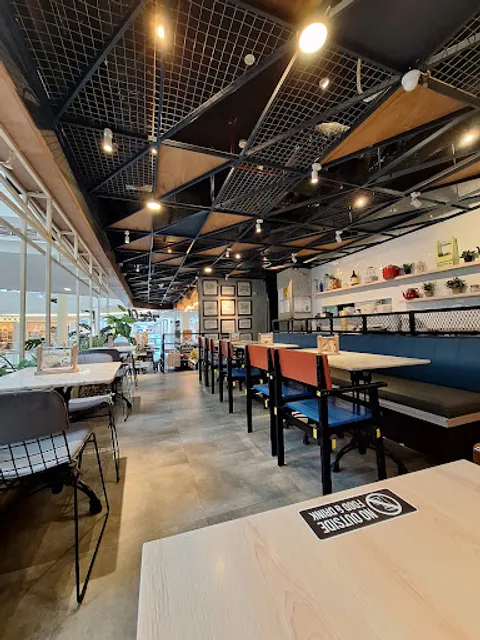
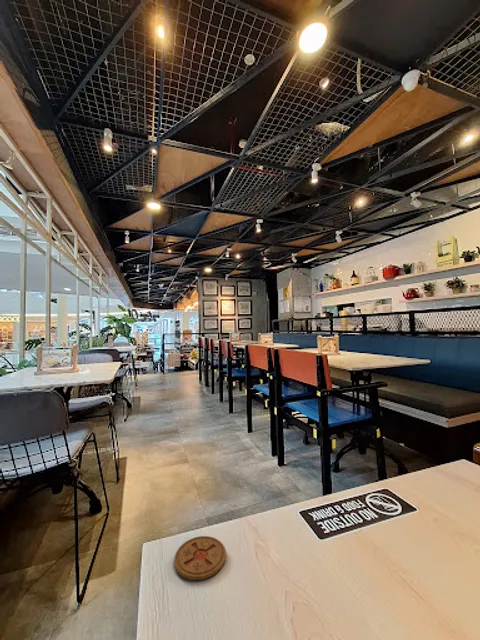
+ coaster (200, 556)
